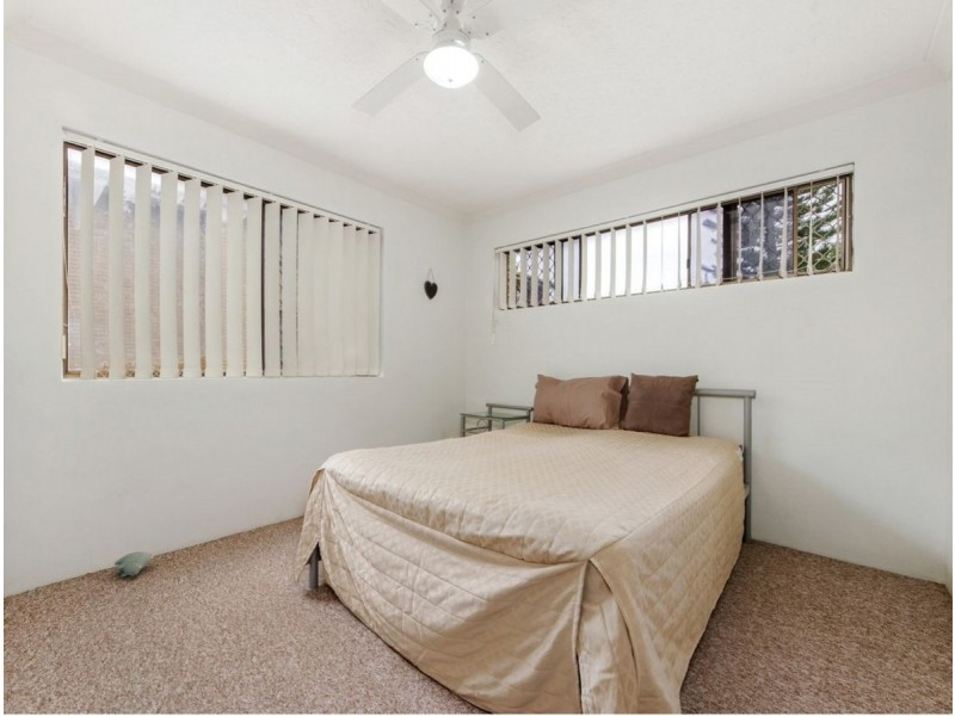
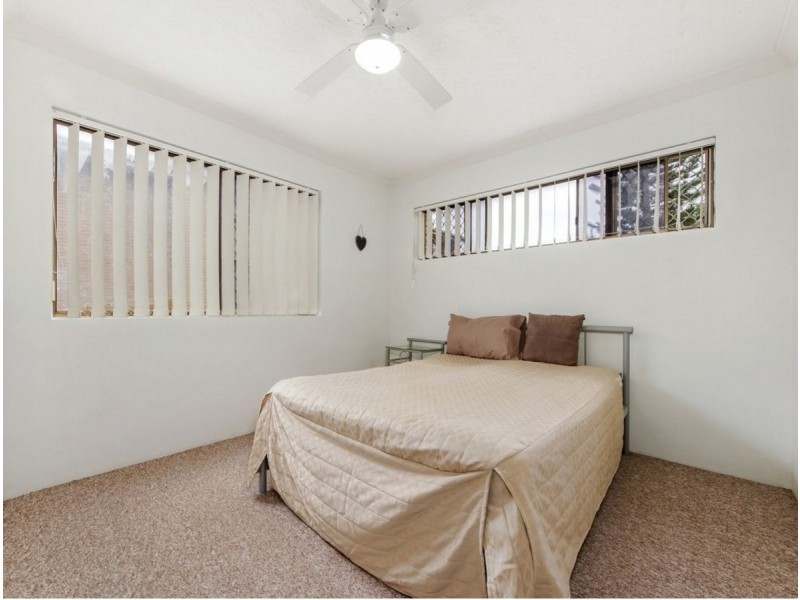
- plush toy (134, 561)
